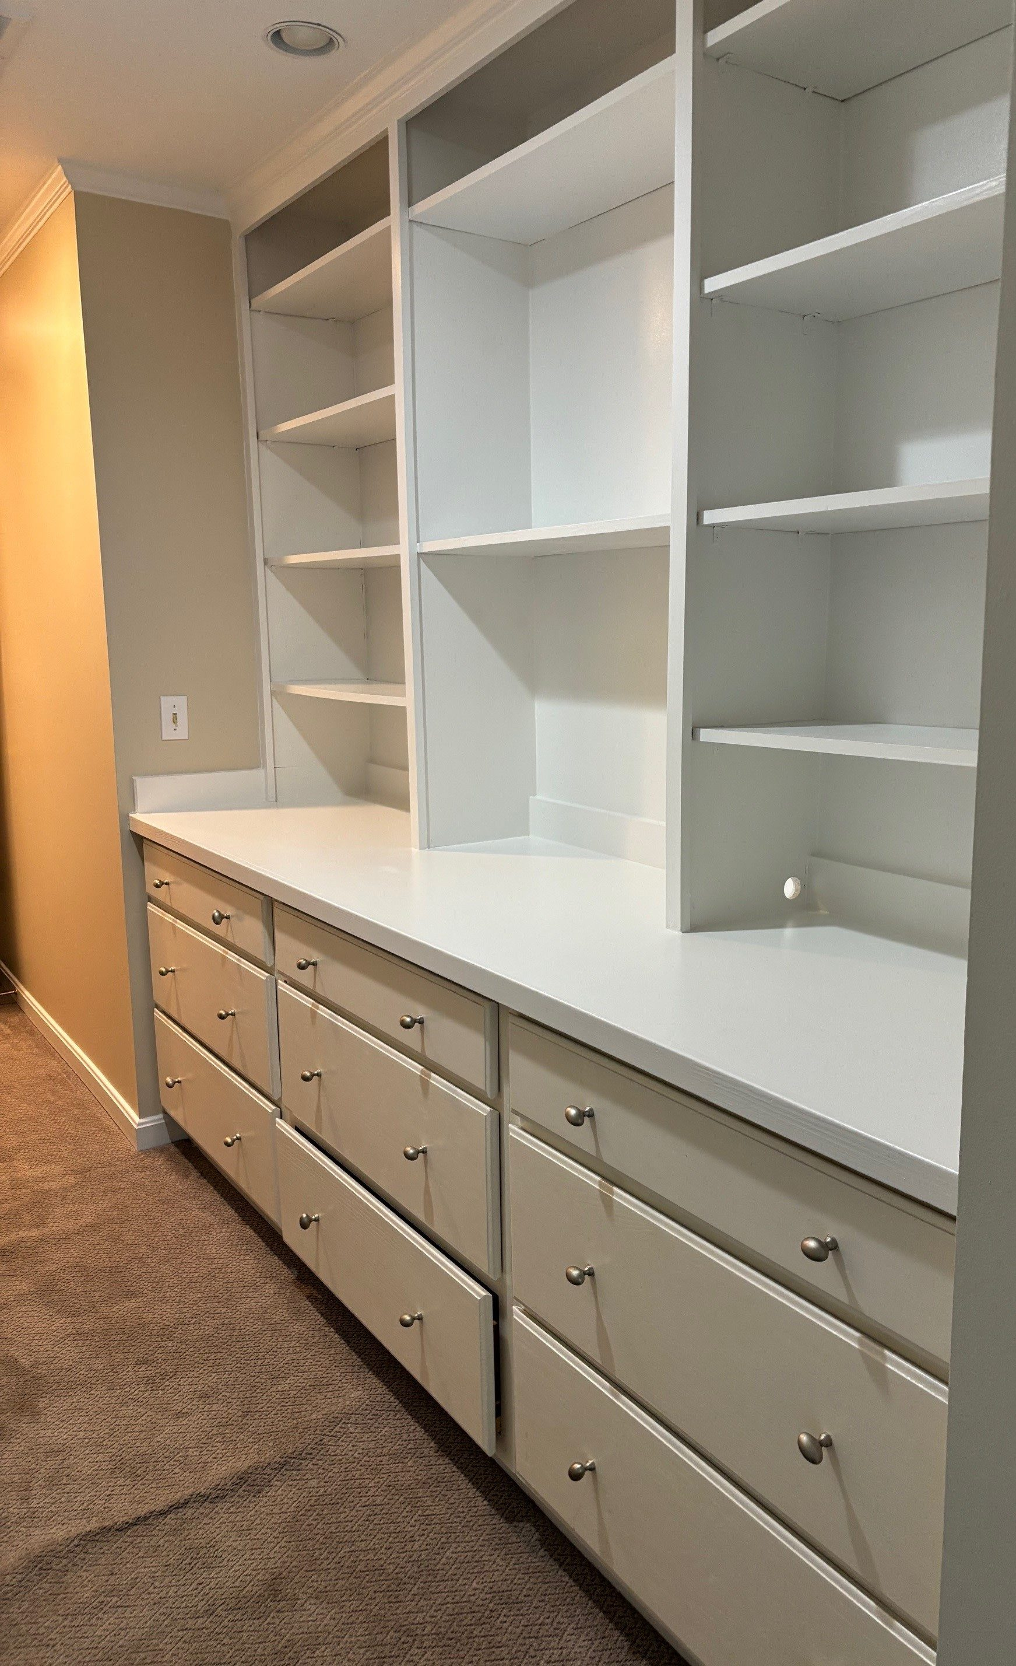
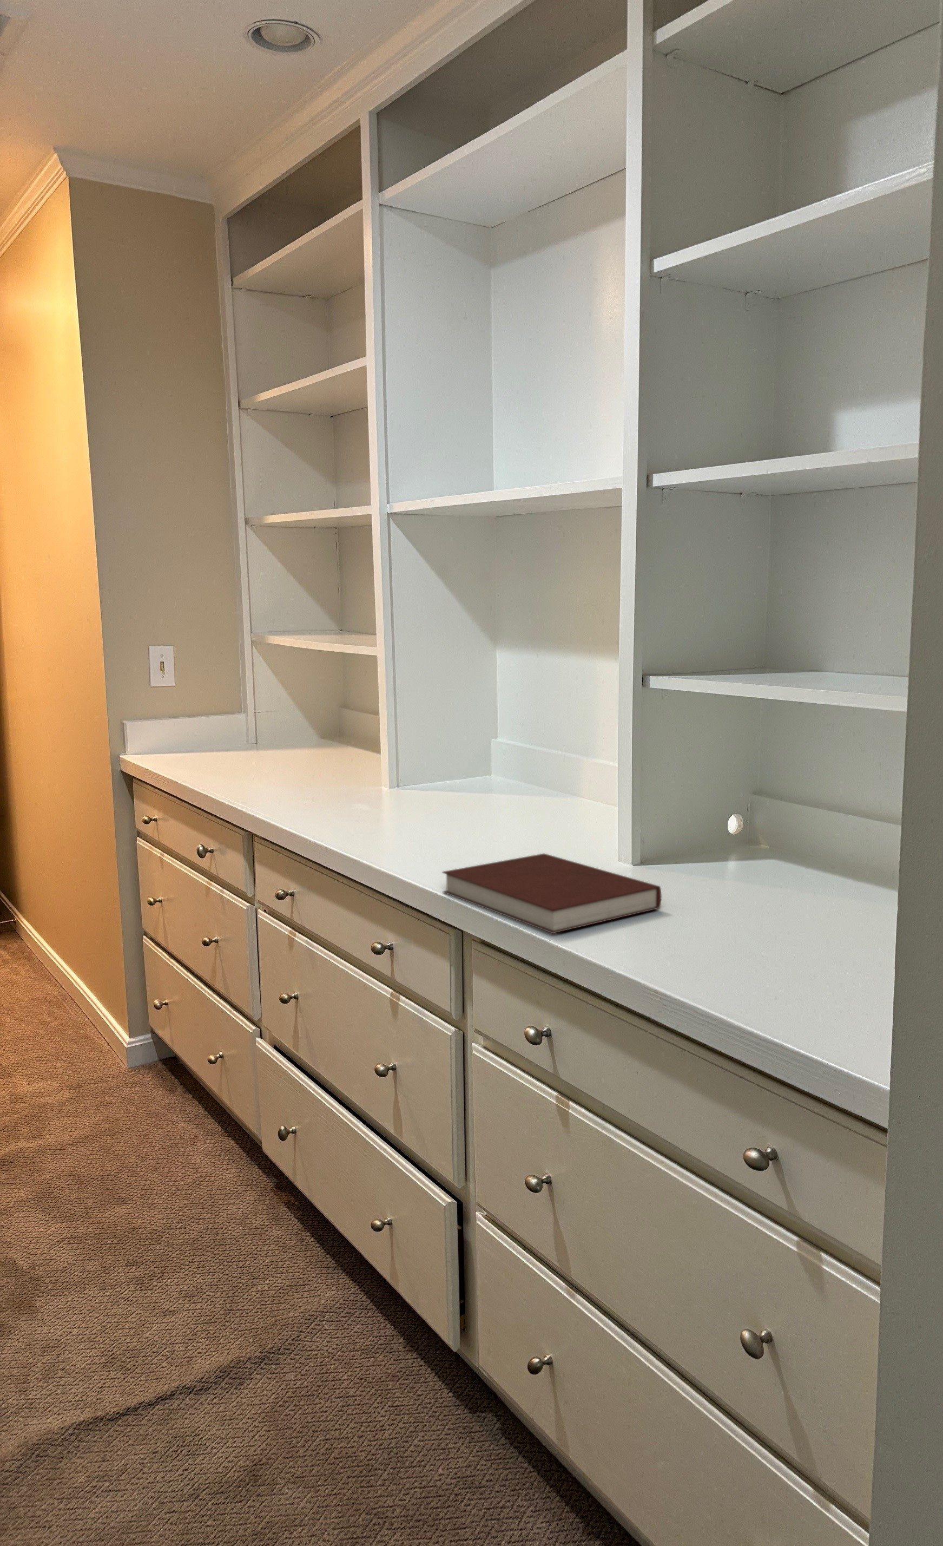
+ notebook (548, 889)
